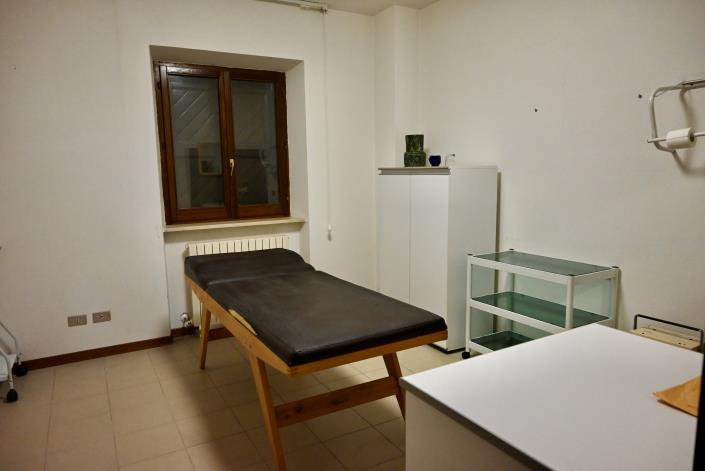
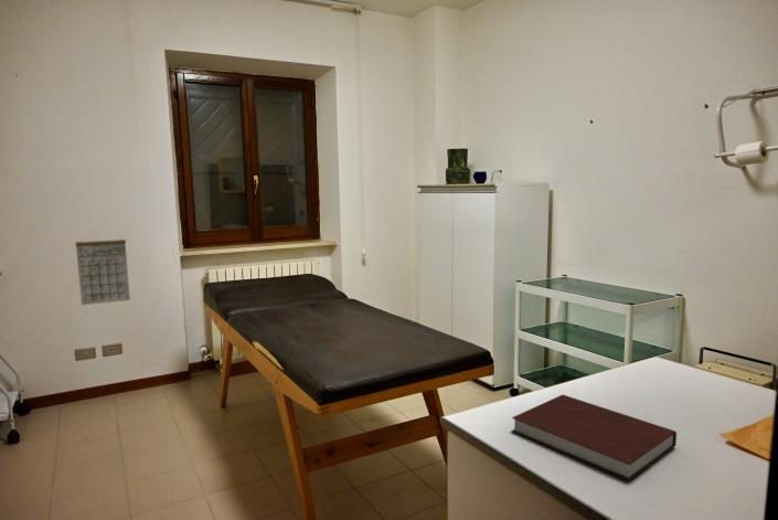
+ calendar (103, 264)
+ notebook (590, 431)
